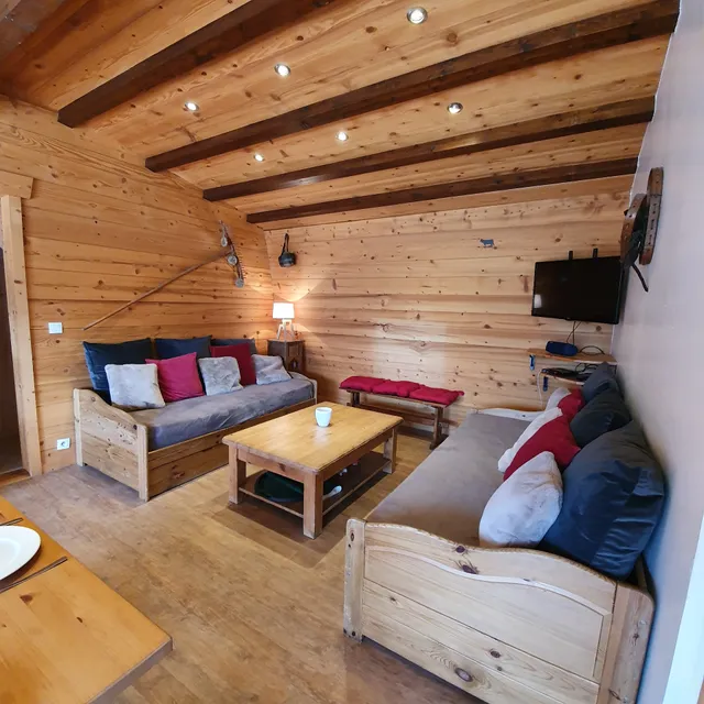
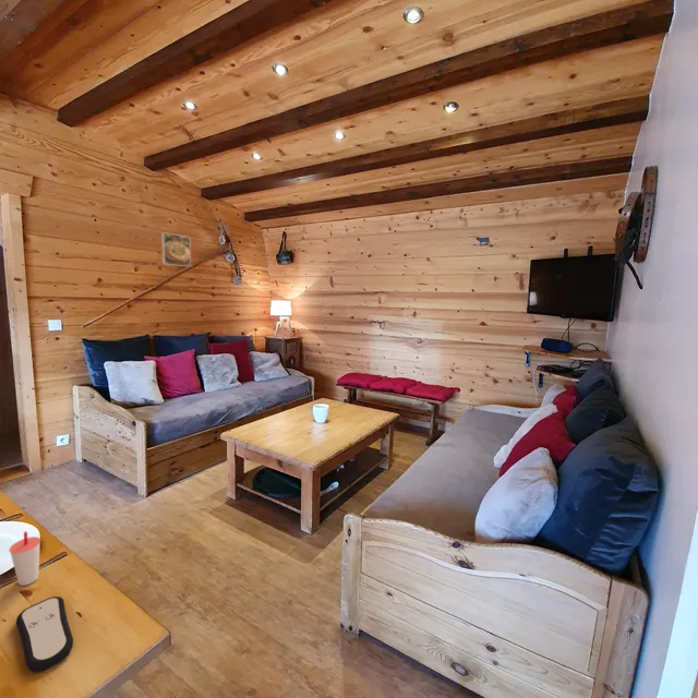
+ remote control (45, 630)
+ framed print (176, 250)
+ cup (26, 556)
